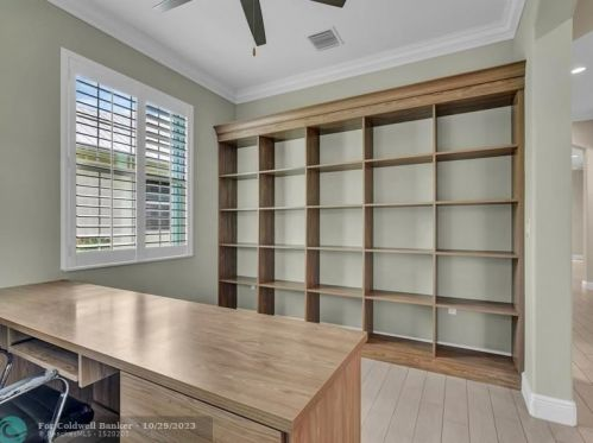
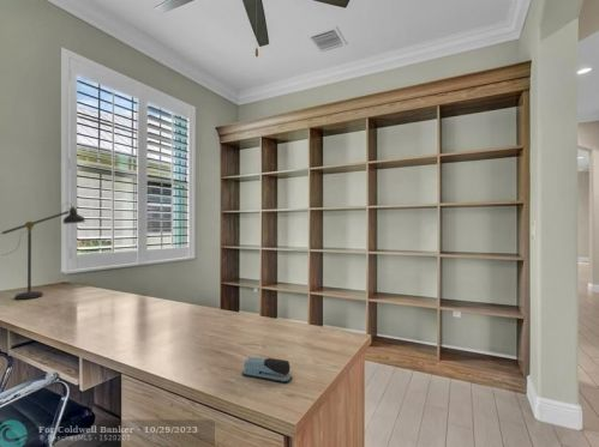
+ stapler (266, 367)
+ desk lamp (30, 247)
